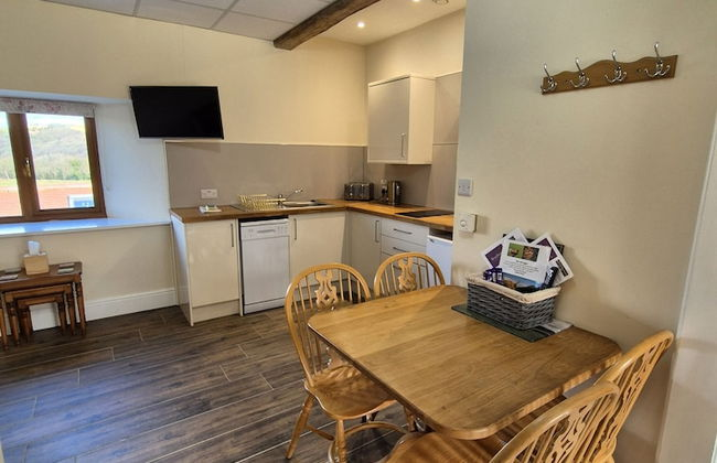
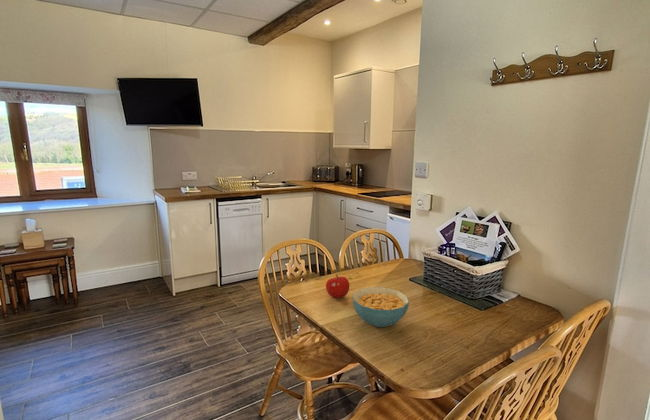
+ cereal bowl (379, 310)
+ fruit (337, 285)
